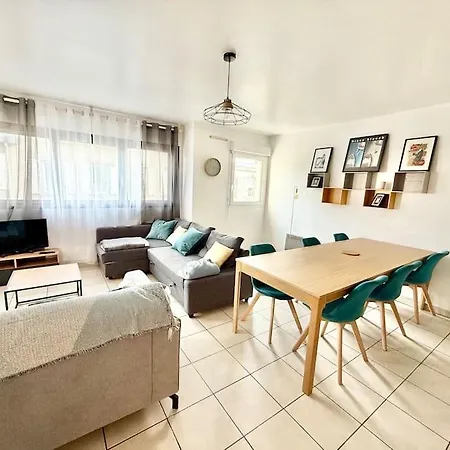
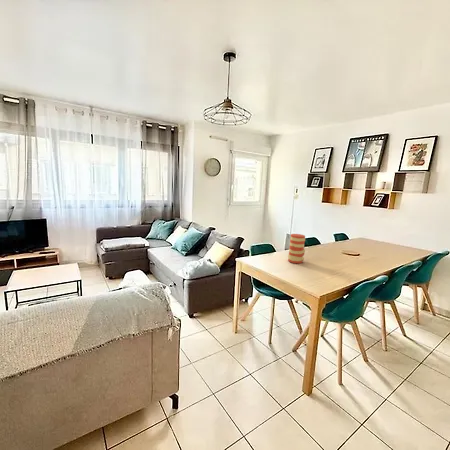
+ vase (296, 248)
